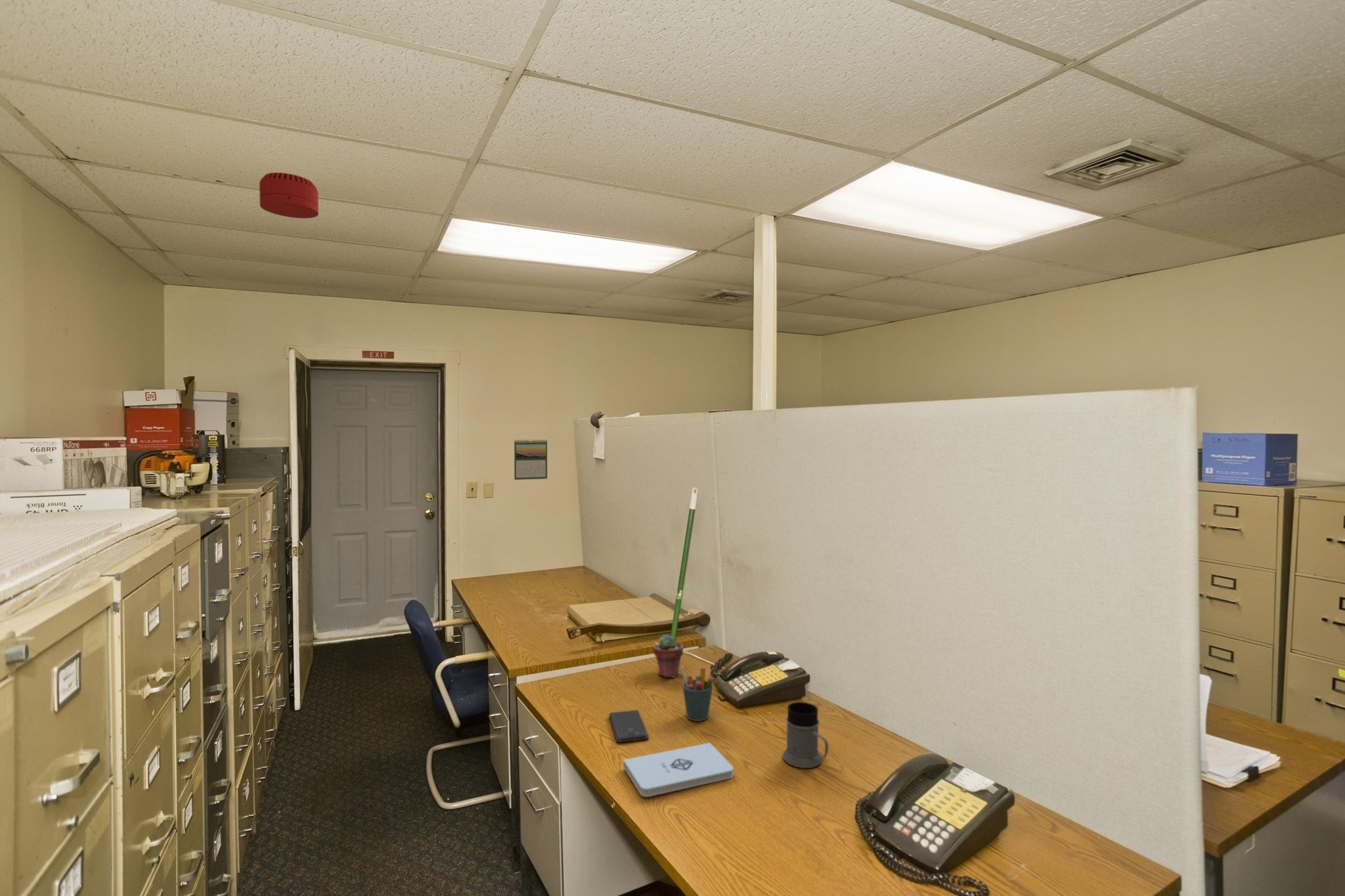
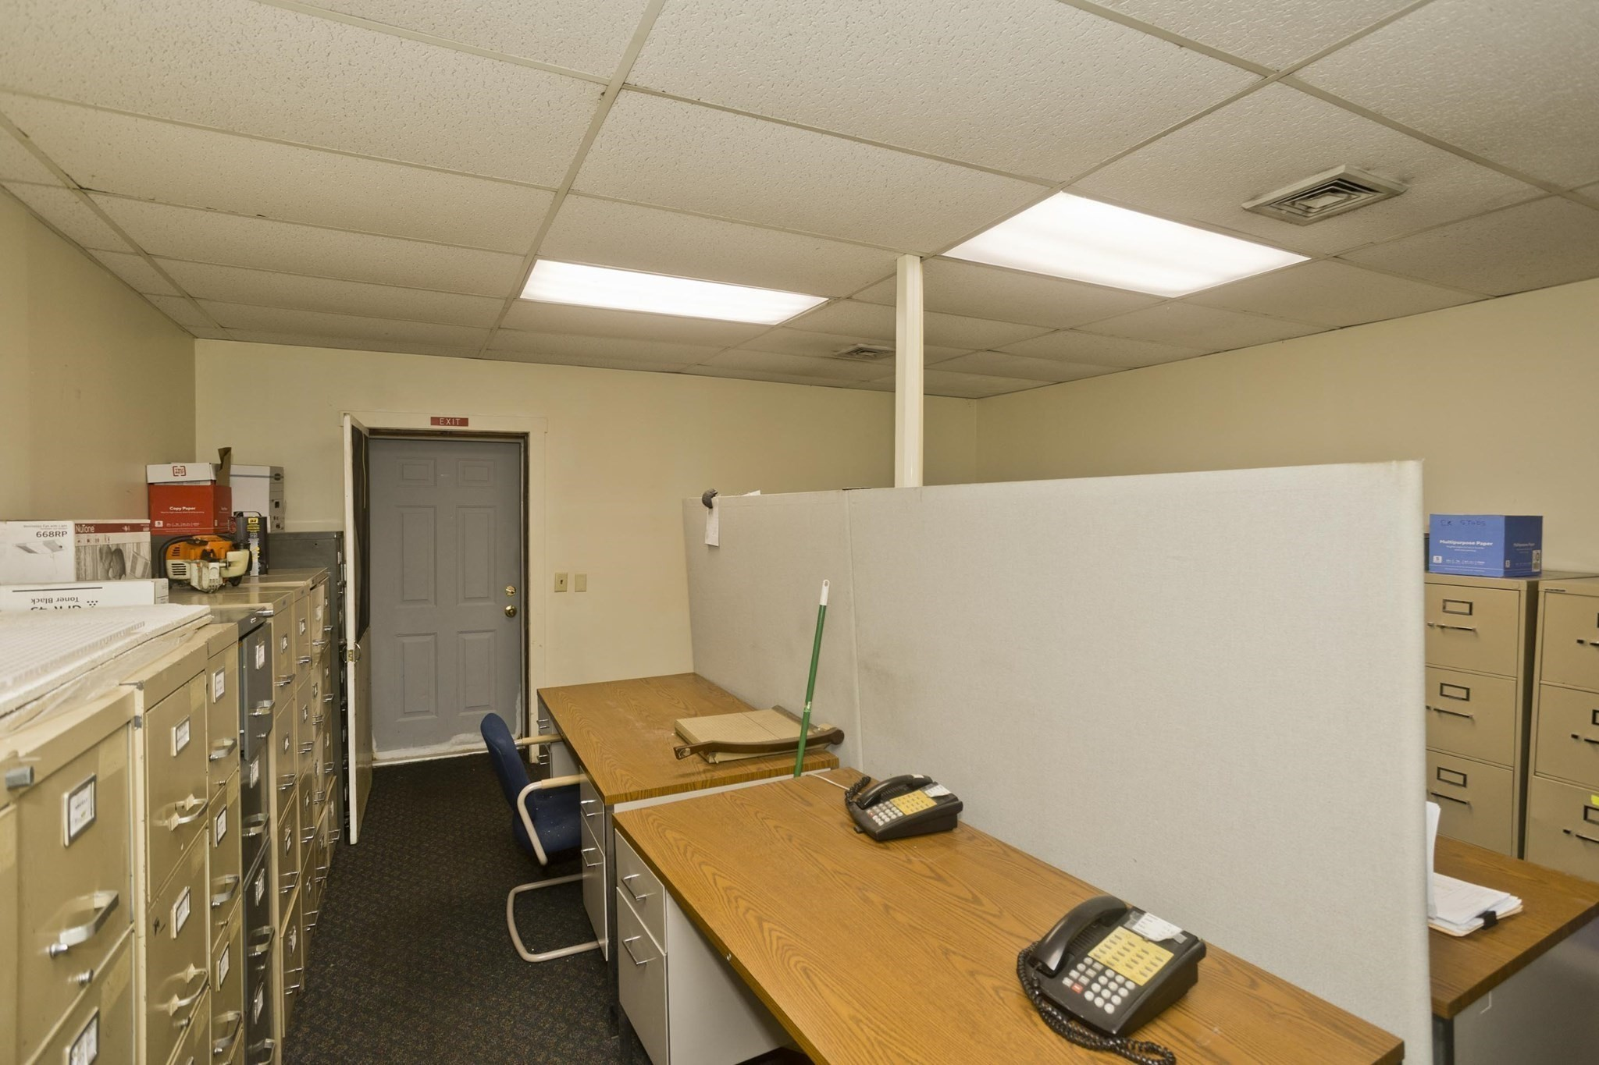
- smoke detector (289, 195)
- notepad (678, 768)
- potted succulent (668, 654)
- mug (808, 737)
- calendar (531, 459)
- pen holder (697, 692)
- smartphone (628, 724)
